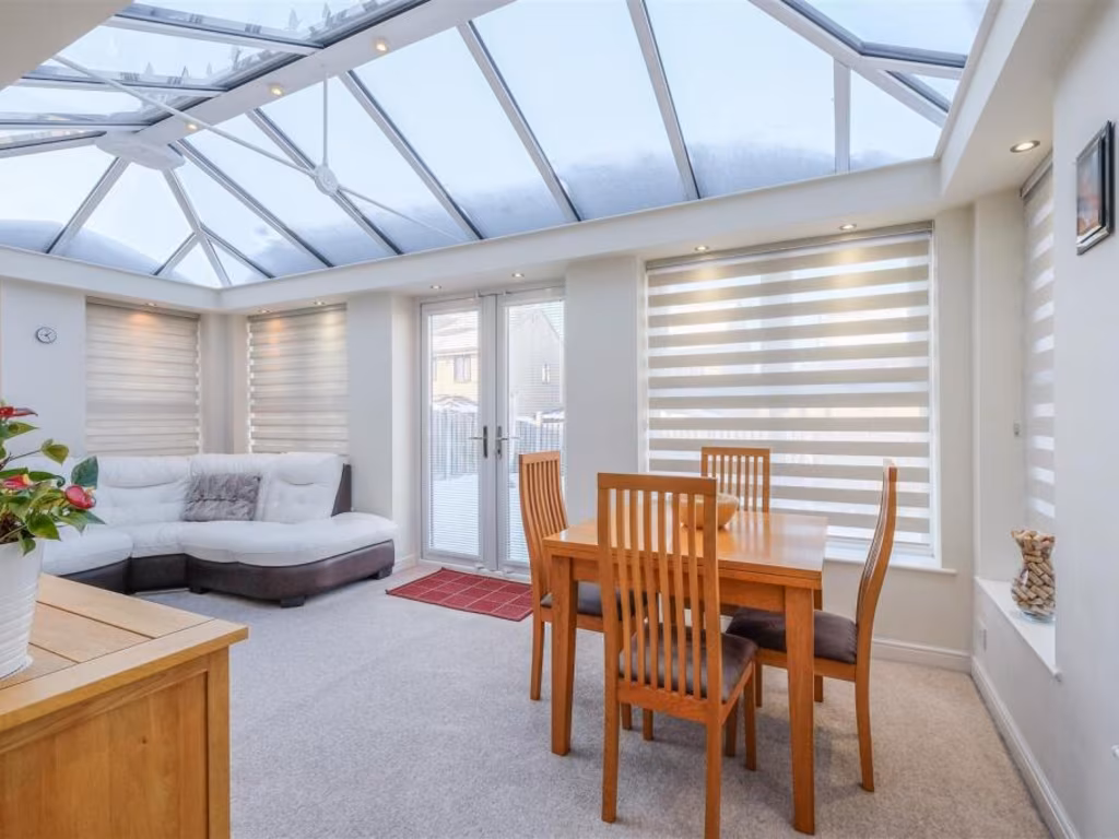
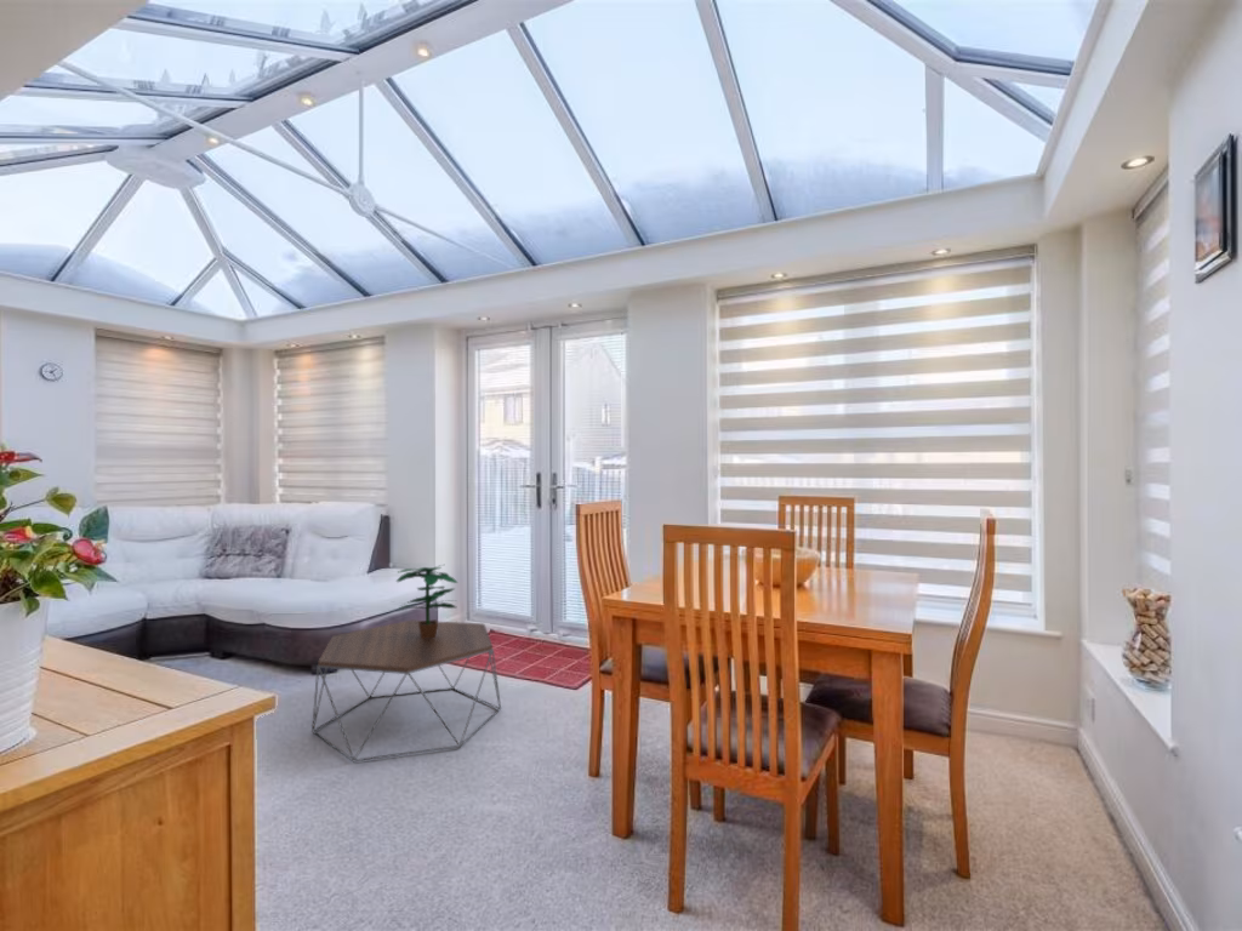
+ coffee table (411, 679)
+ potted plant (427, 600)
